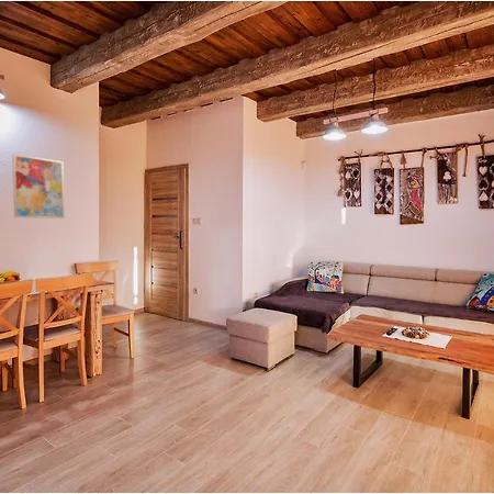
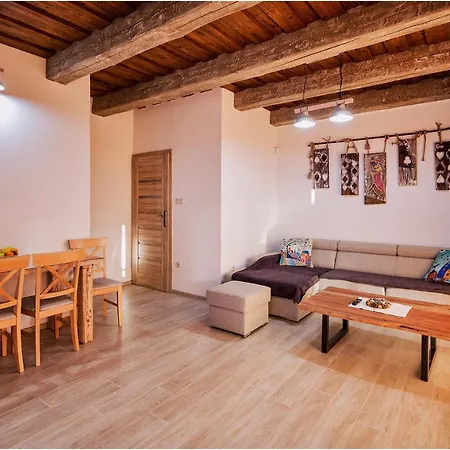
- wall art (40, 188)
